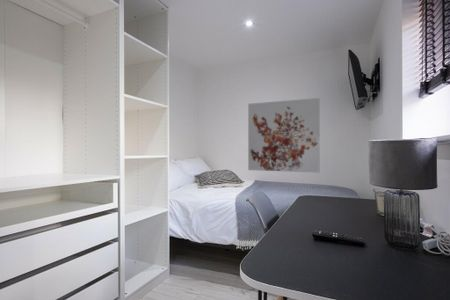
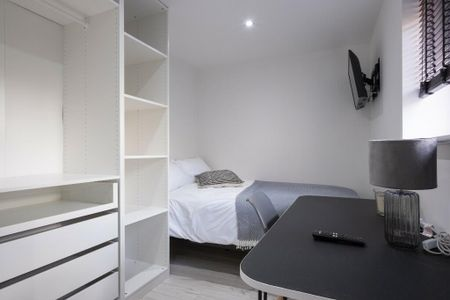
- wall art (282, 136)
